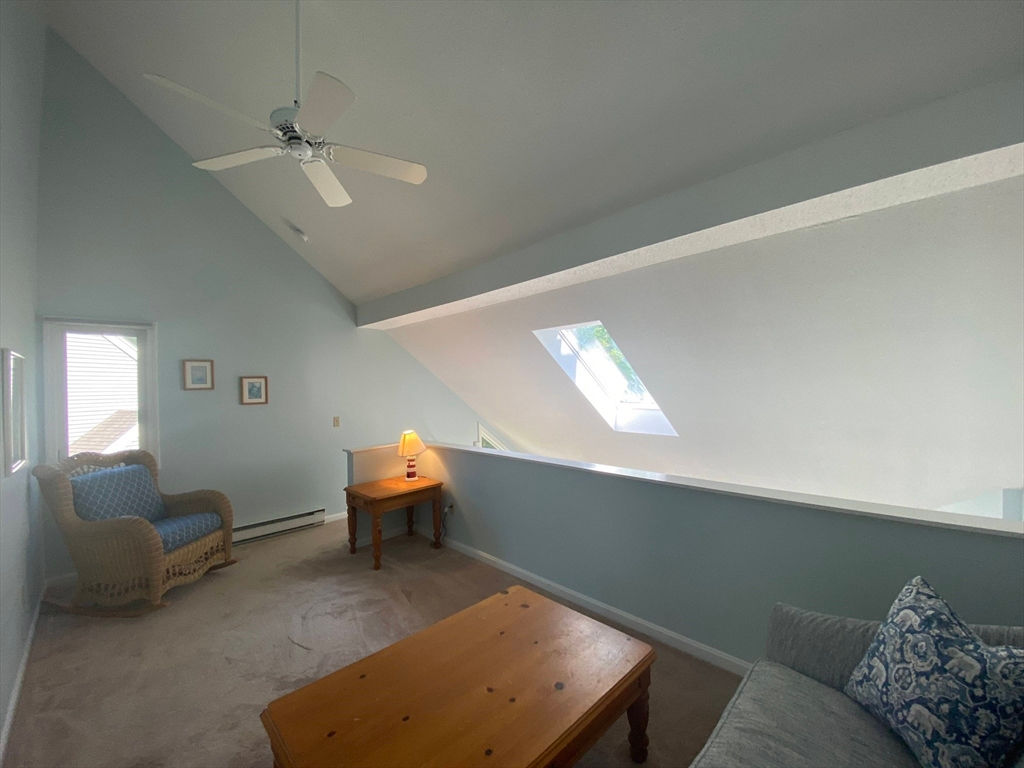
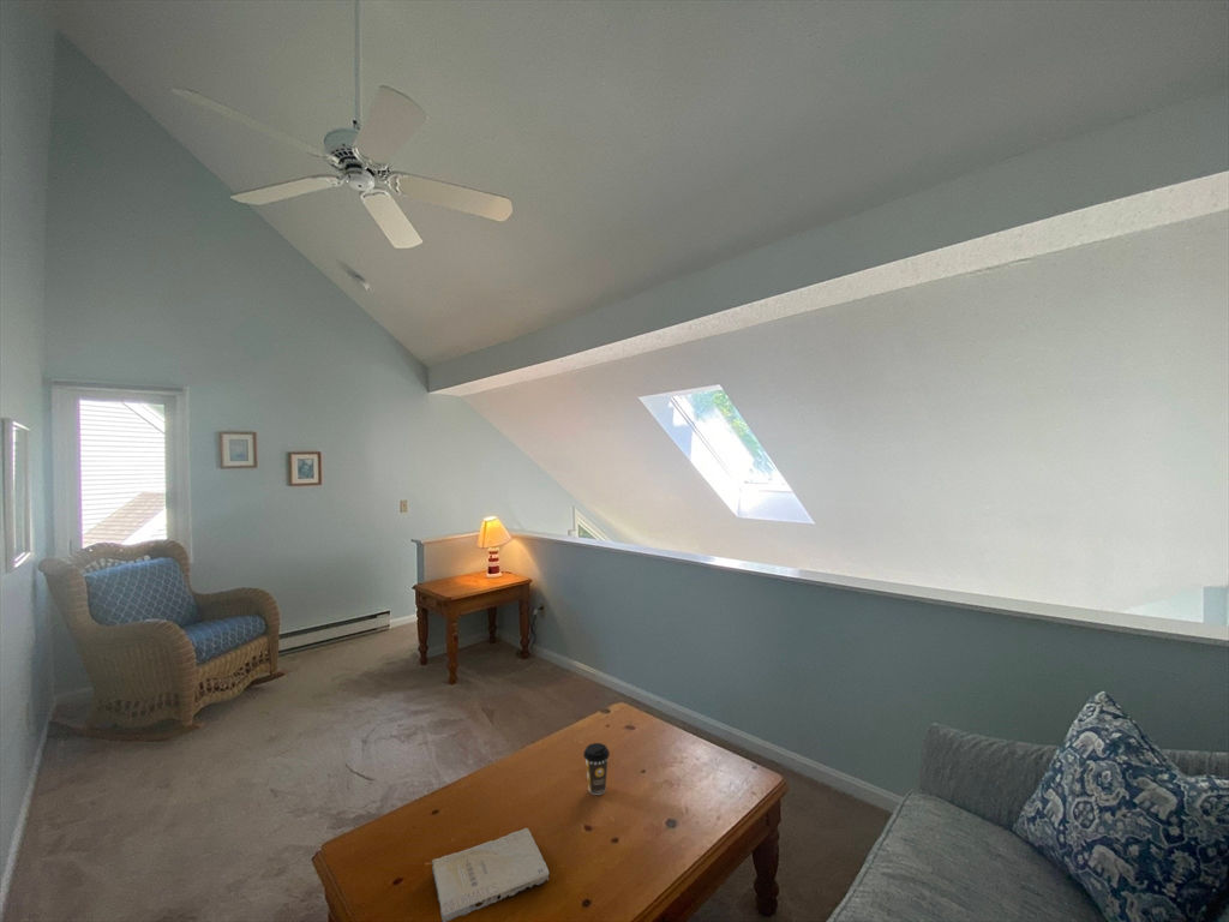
+ coffee cup (596, 768)
+ book (490, 869)
